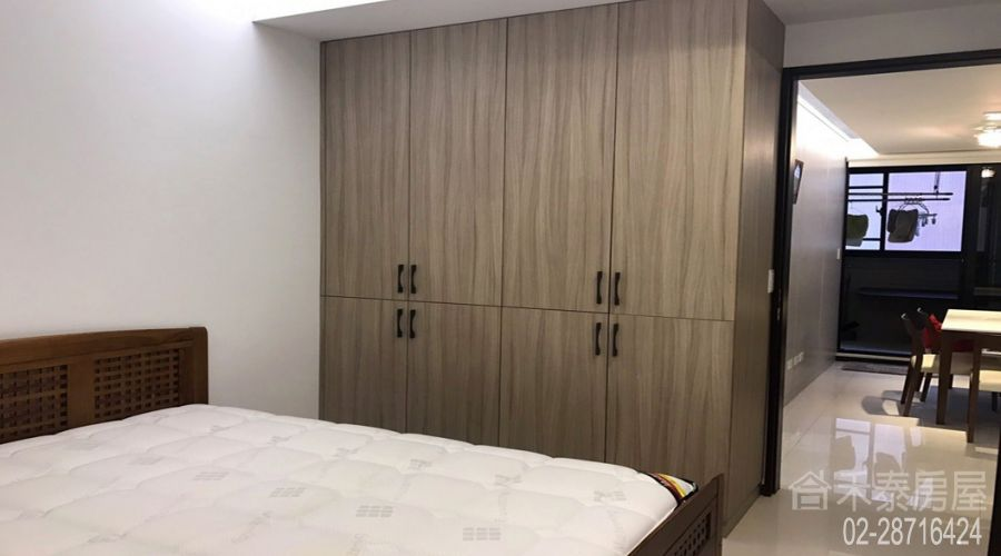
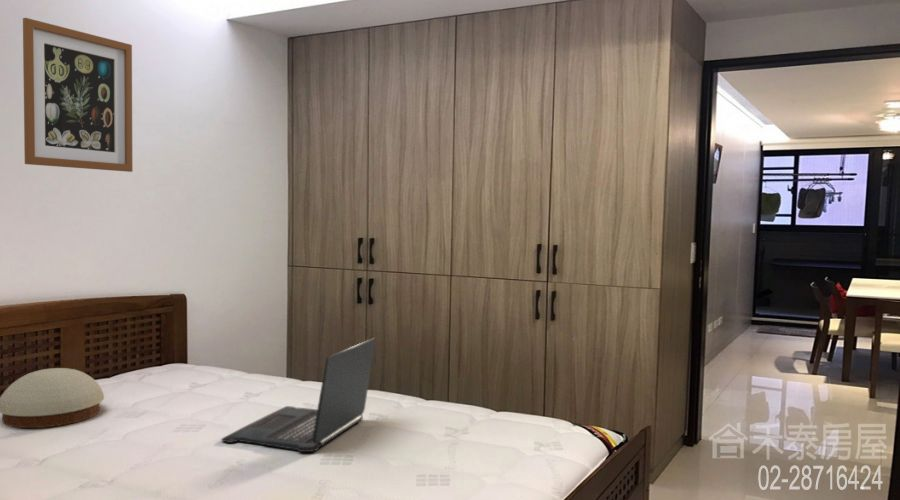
+ cushion (52, 392)
+ laptop (320, 392)
+ wall art (81, 100)
